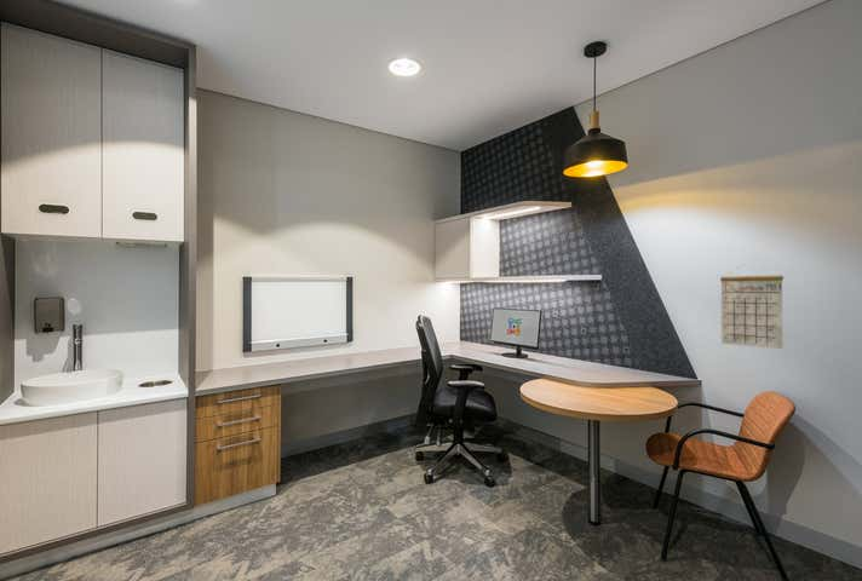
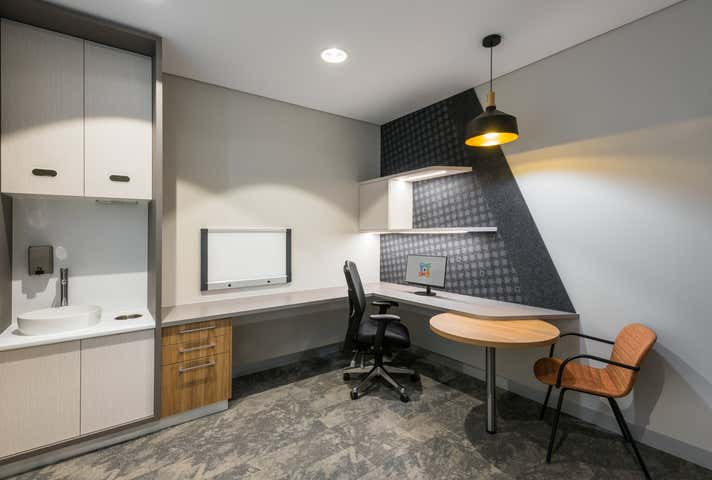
- calendar (749, 303)
